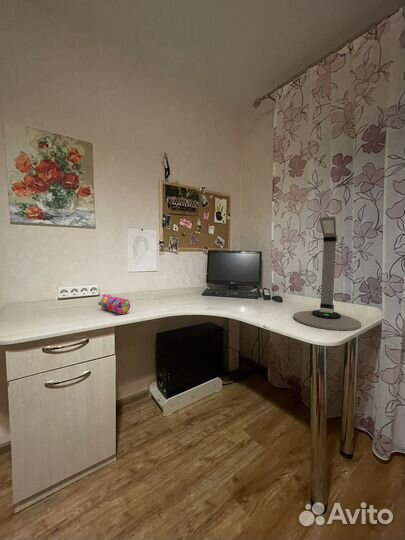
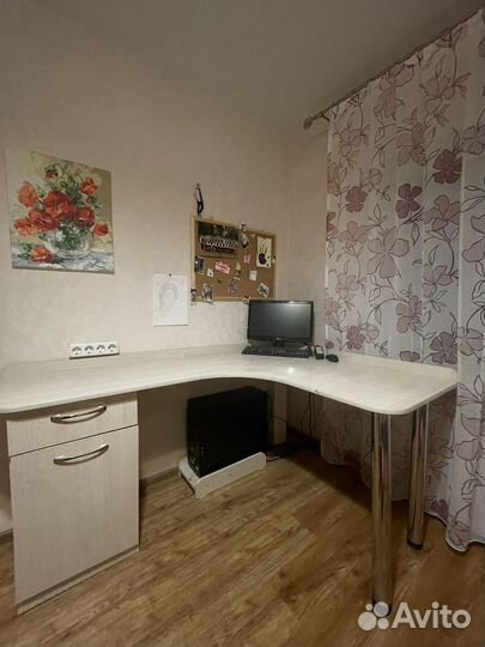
- desk lamp (326, 273)
- pencil case (114, 303)
